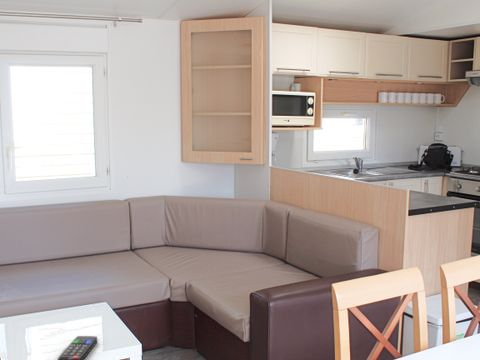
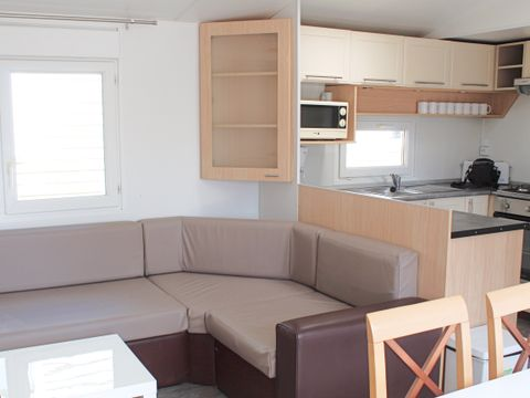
- remote control (78, 349)
